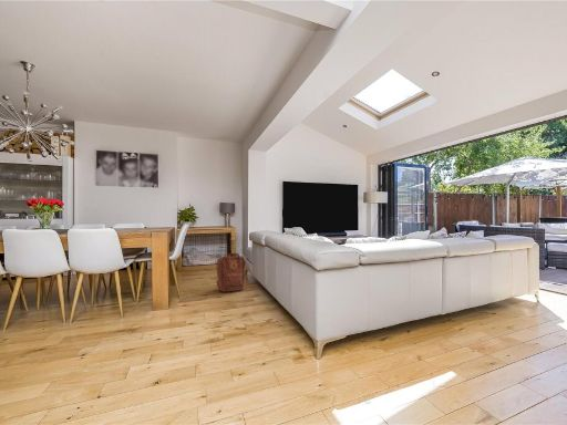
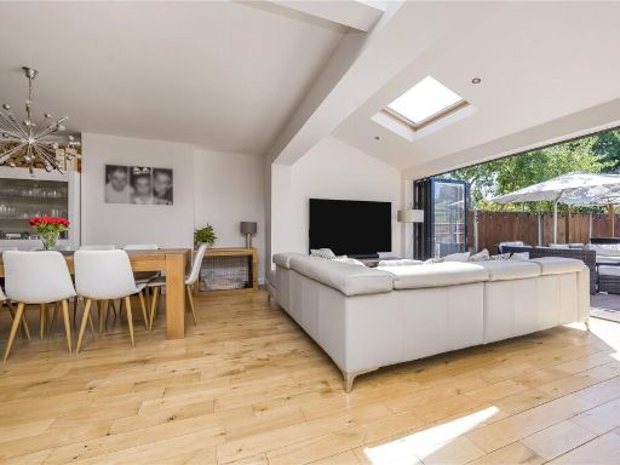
- backpack (230, 271)
